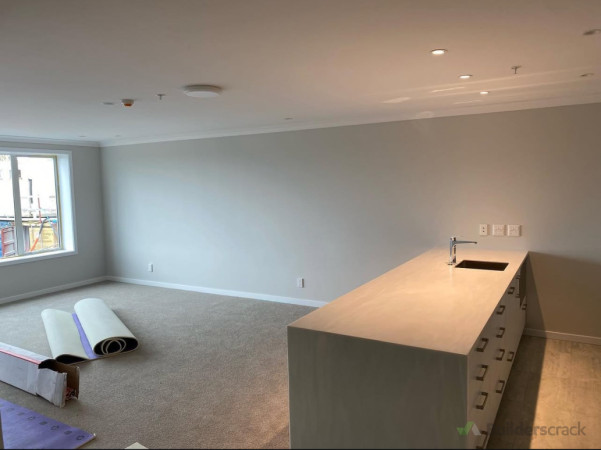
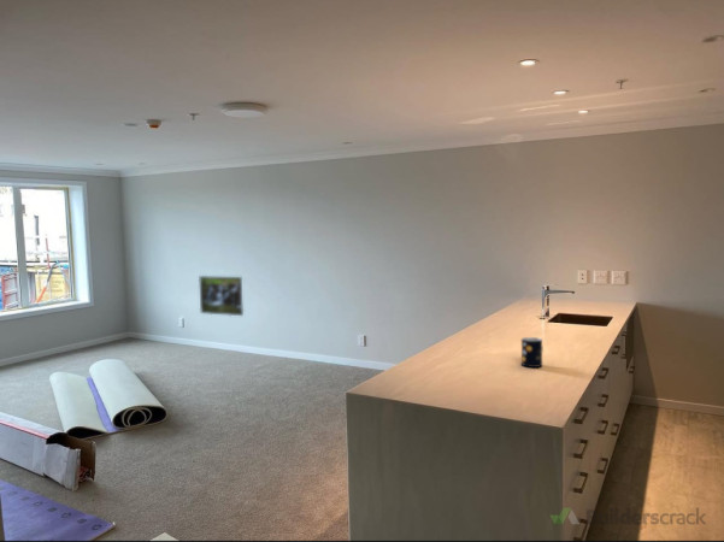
+ mug (532, 350)
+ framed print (220, 295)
